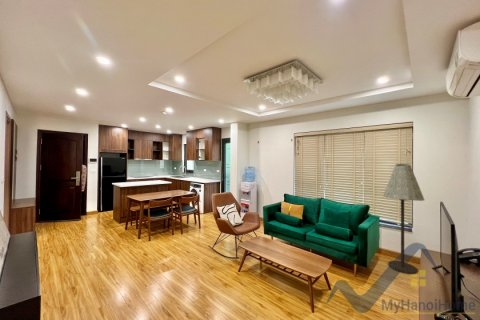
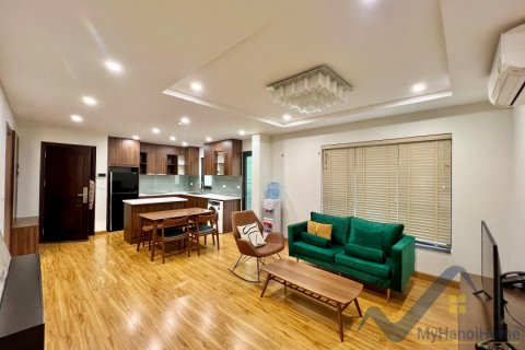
- floor lamp (402, 215)
